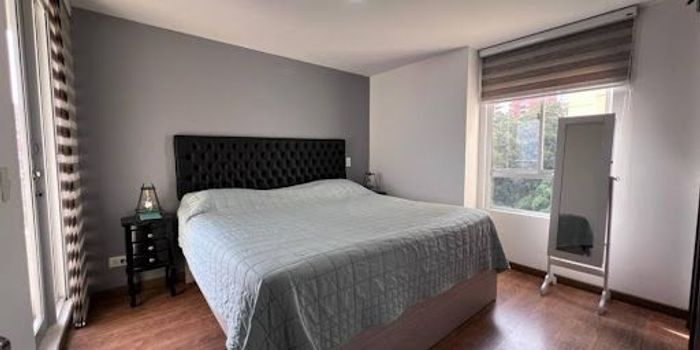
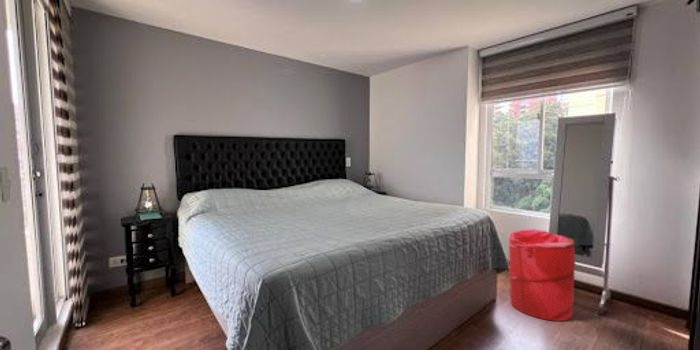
+ laundry hamper (539, 271)
